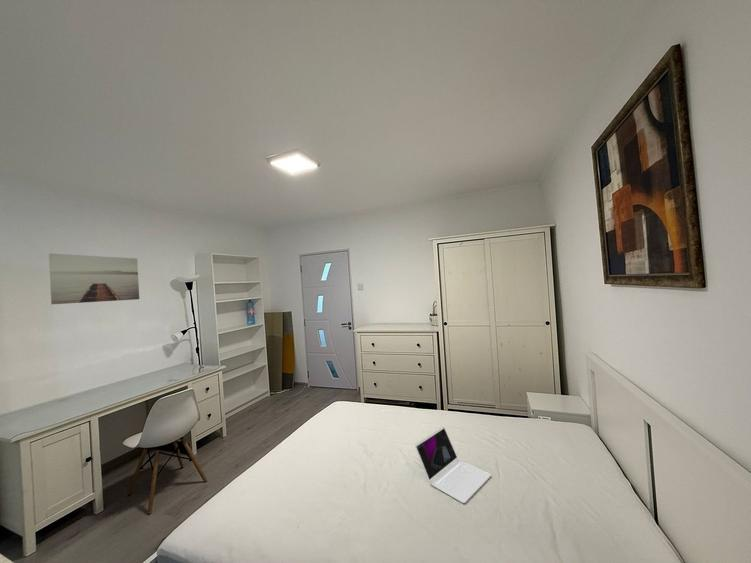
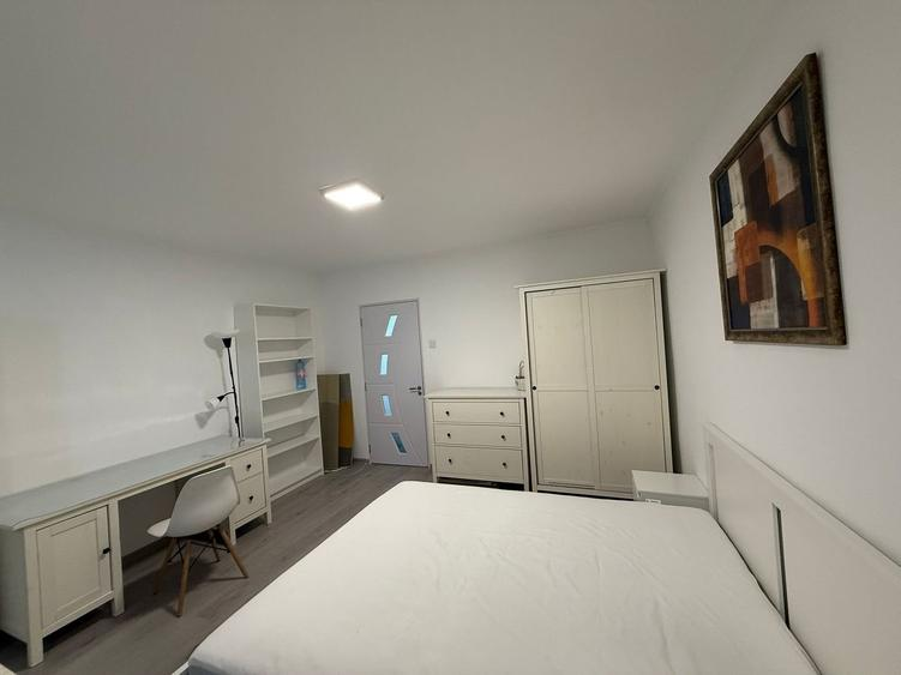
- laptop (452, 458)
- wall art (98, 278)
